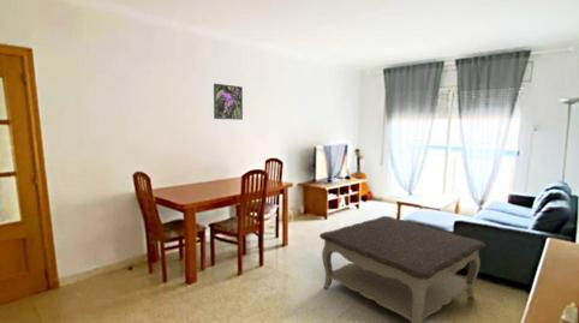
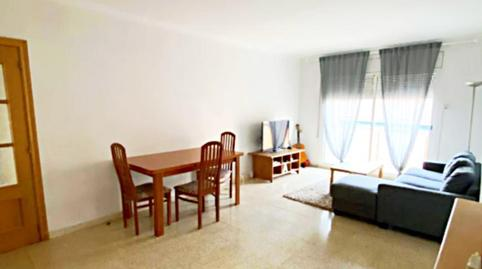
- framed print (228, 102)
- coffee table (398, 264)
